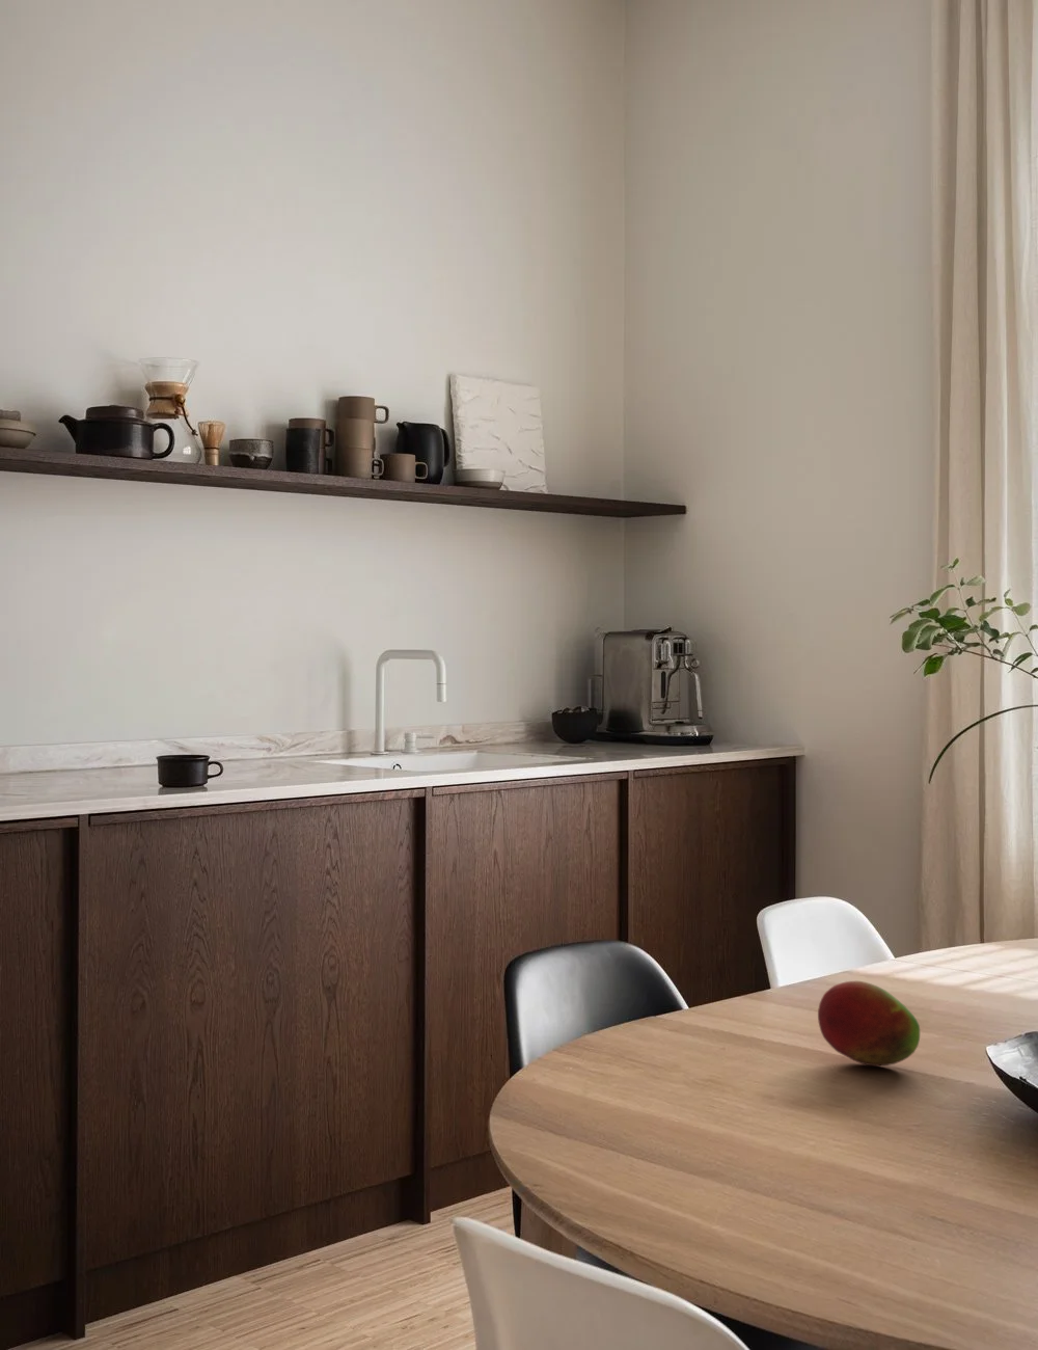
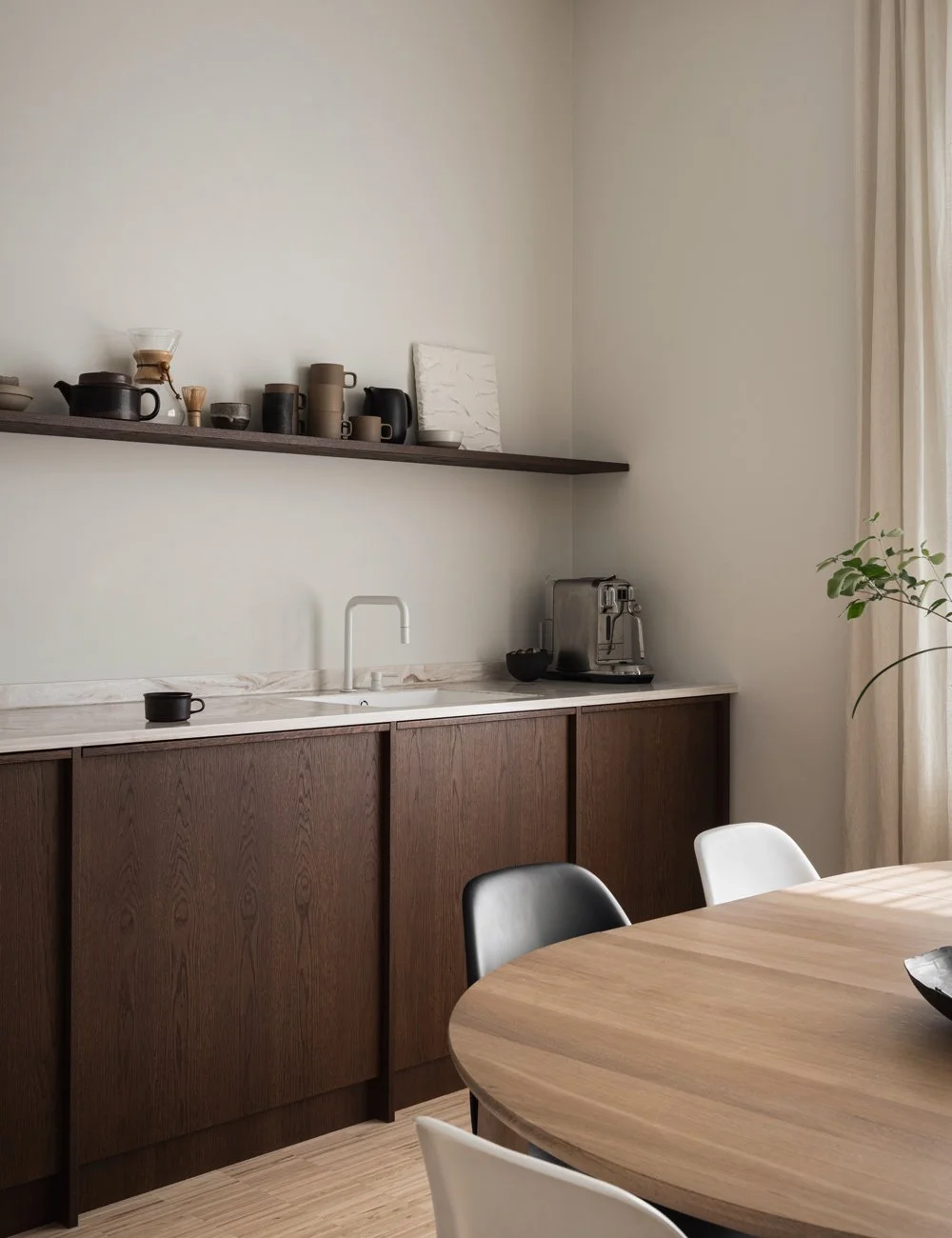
- fruit (868, 1023)
